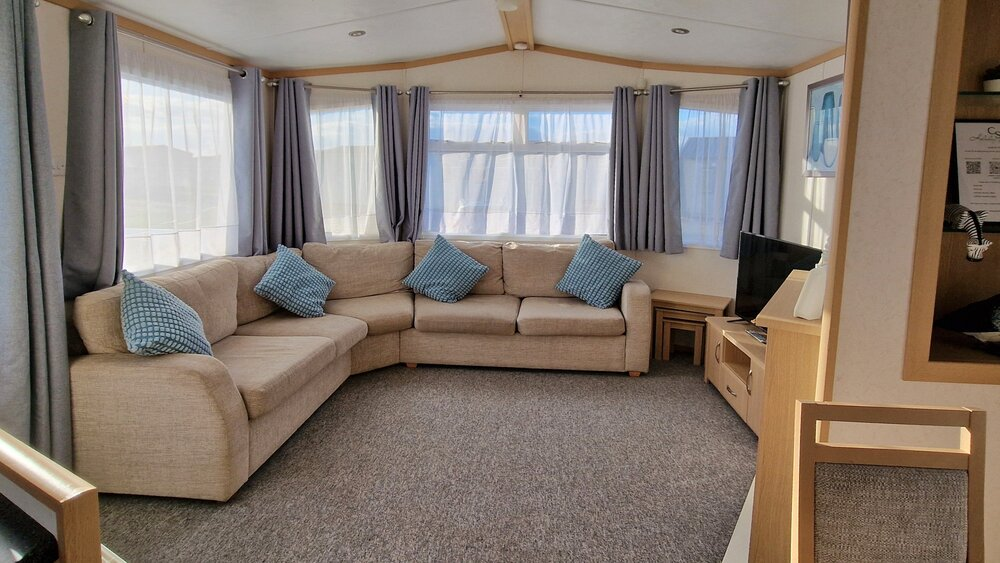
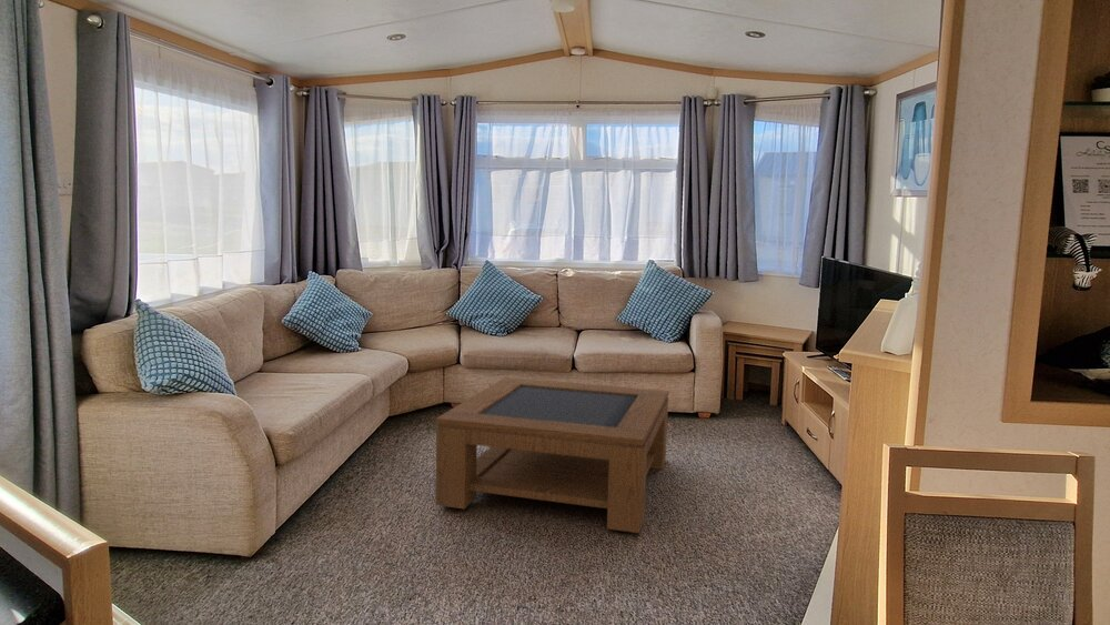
+ coffee table (562, 443)
